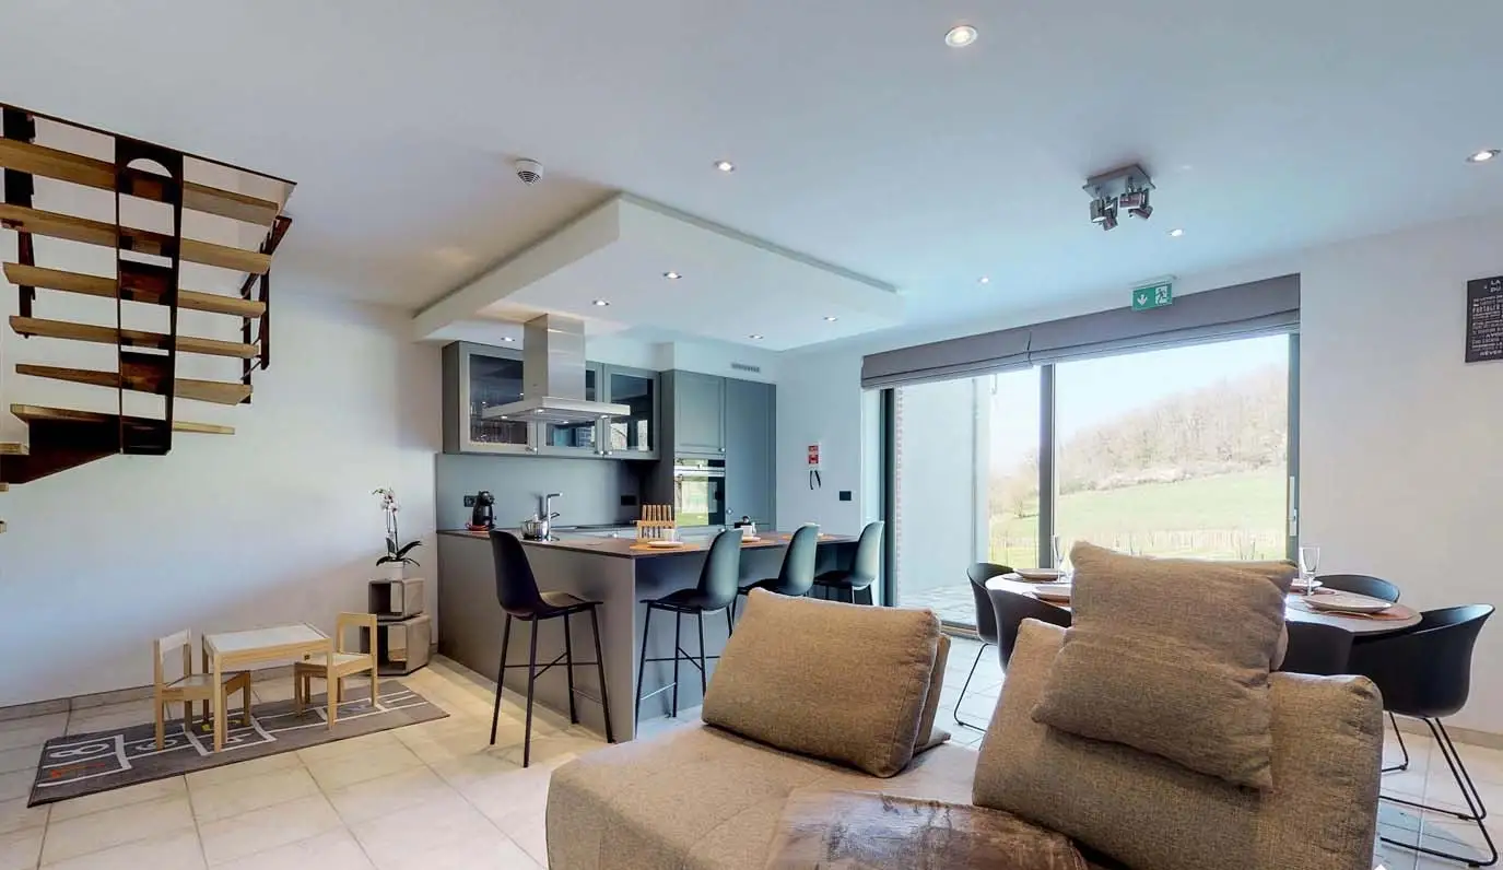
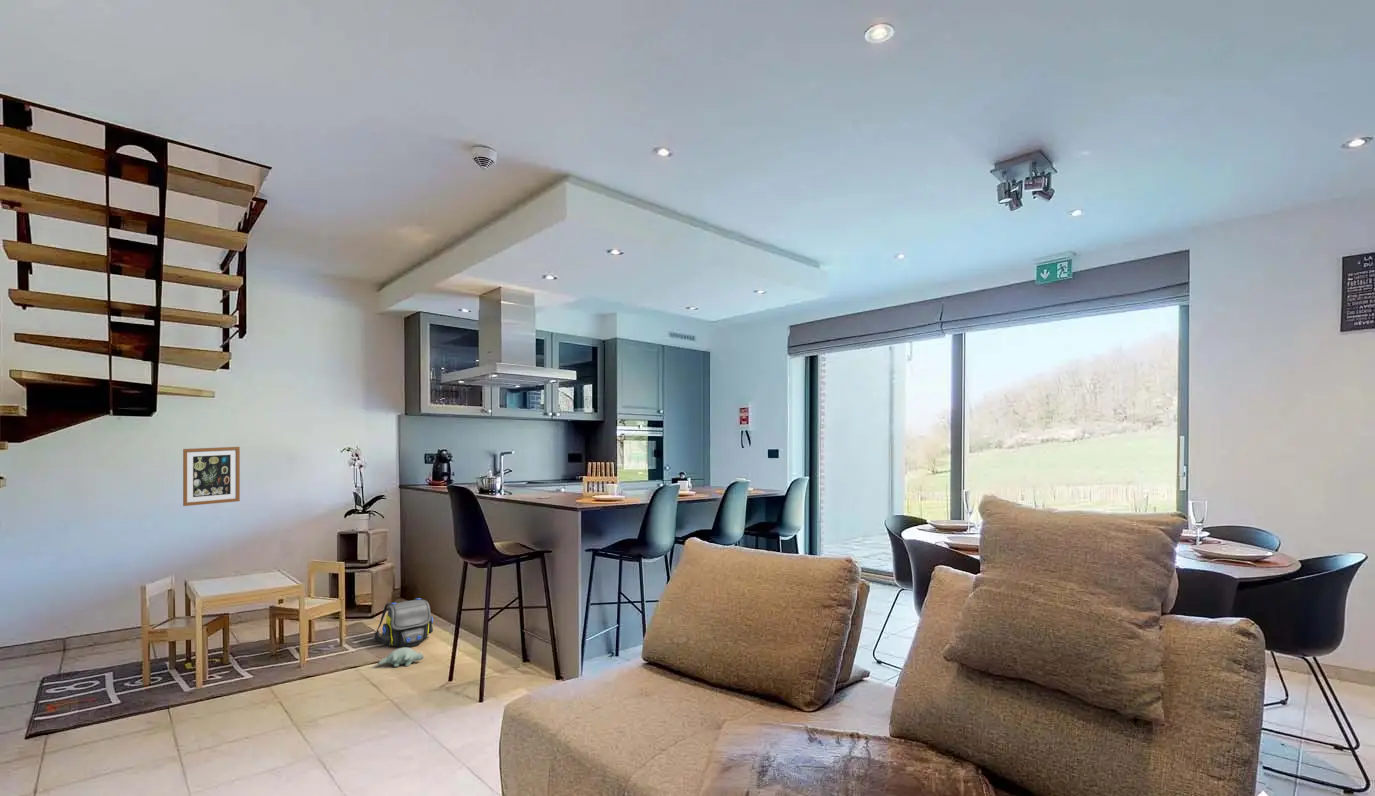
+ wall art (212, 475)
+ plush toy (401, 656)
+ shoulder bag (406, 620)
